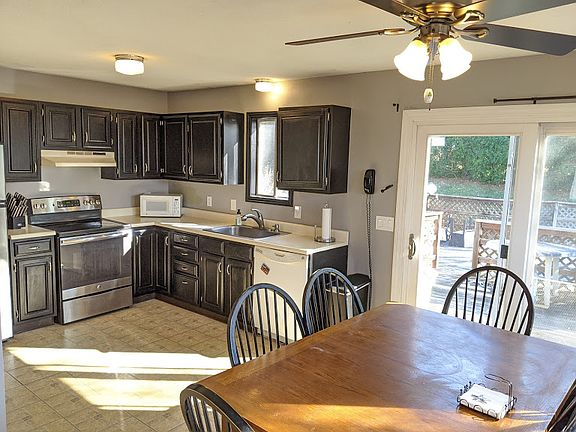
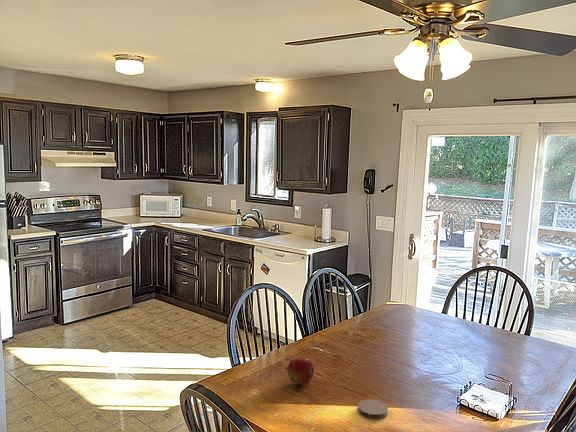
+ fruit (298, 370)
+ coaster (372, 408)
